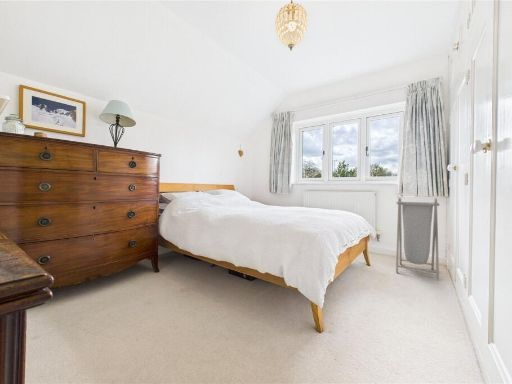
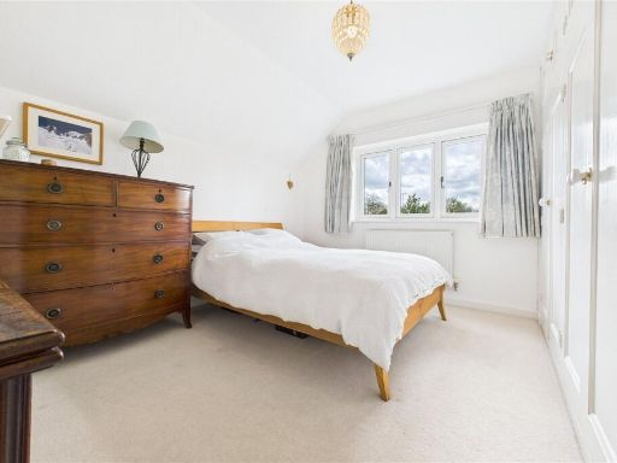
- laundry hamper (416, 234)
